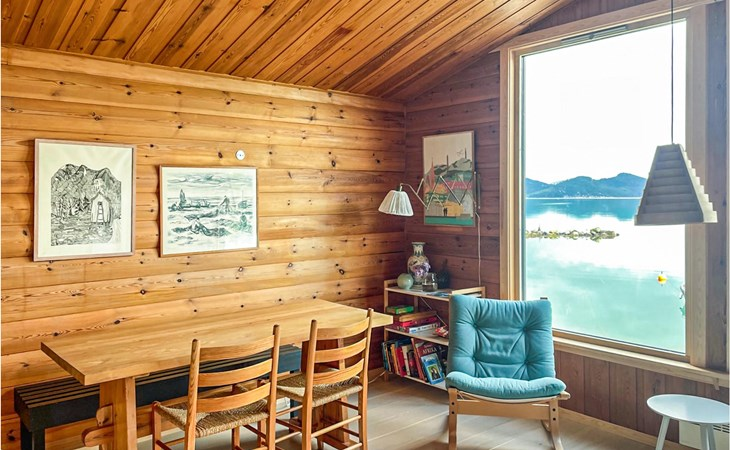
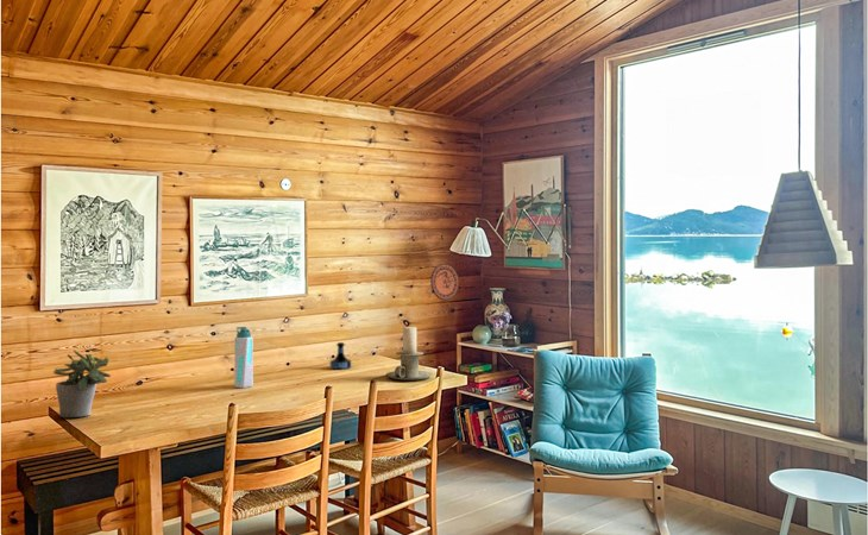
+ water bottle (243, 357)
+ potted plant (86, 382)
+ tequila bottle (340, 355)
+ decorative plate (444, 282)
+ candle holder (409, 352)
